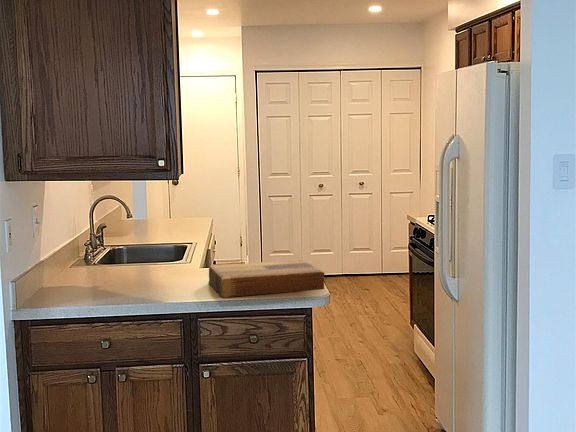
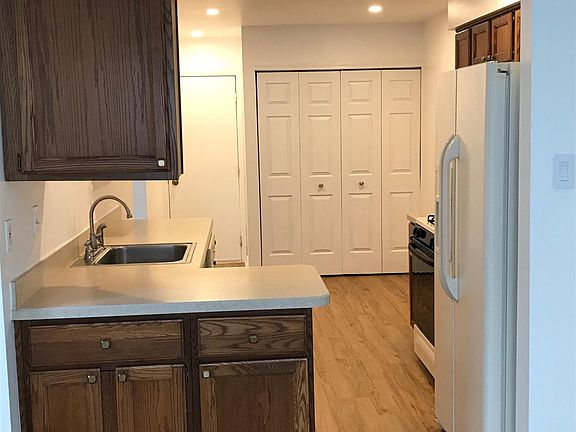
- cutting board (264, 276)
